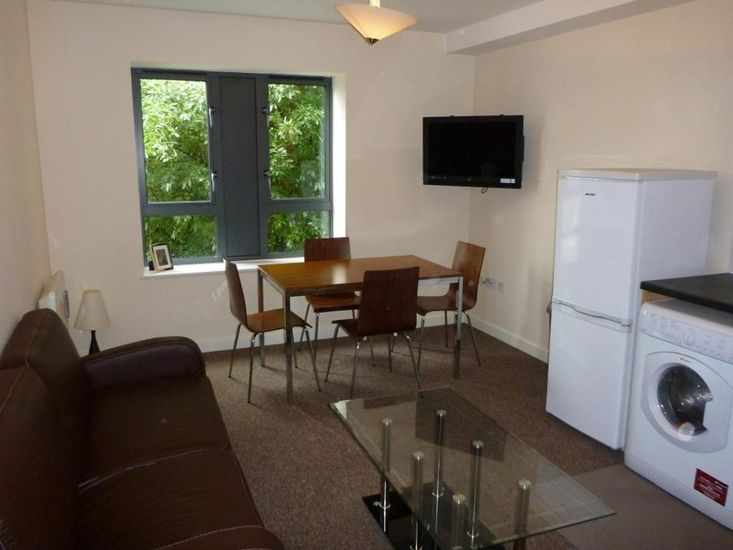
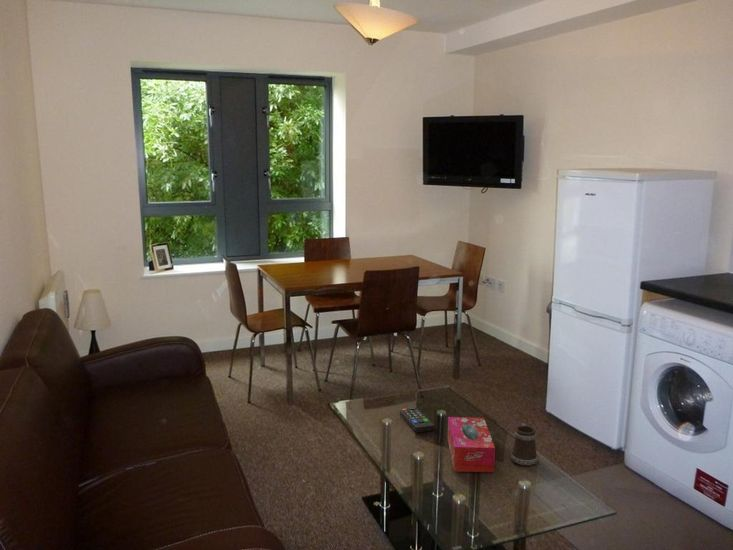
+ tissue box (469, 443)
+ mug (523, 442)
+ remote control (416, 419)
